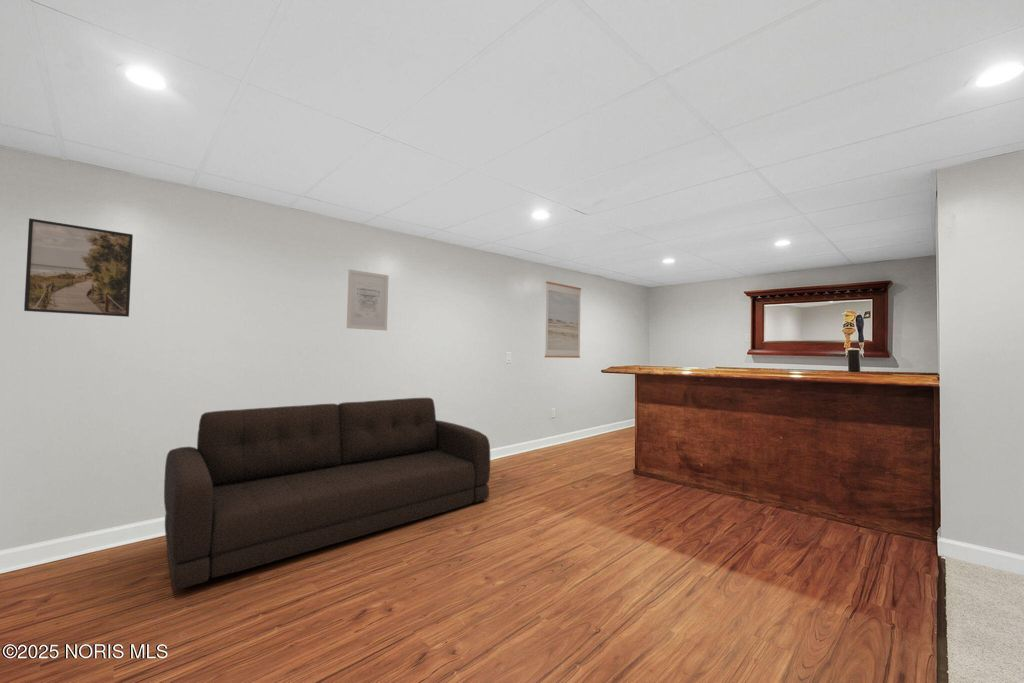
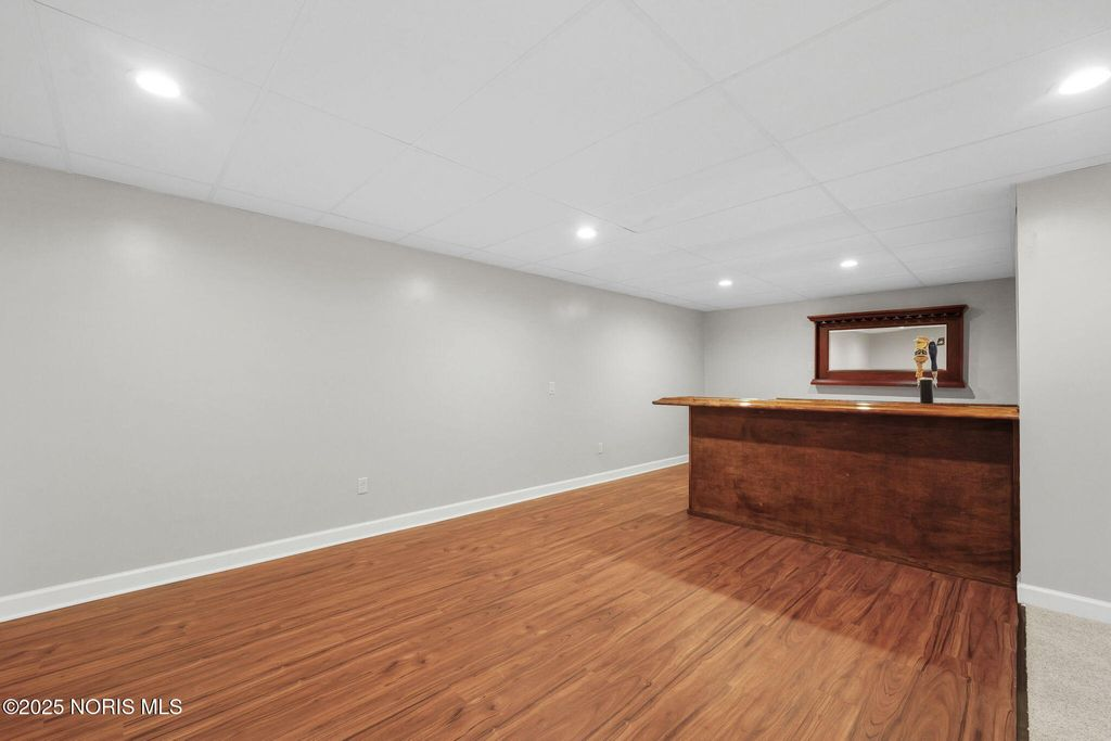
- wall art (368, 300)
- wall art (563, 321)
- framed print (81, 270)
- sofa (345, 461)
